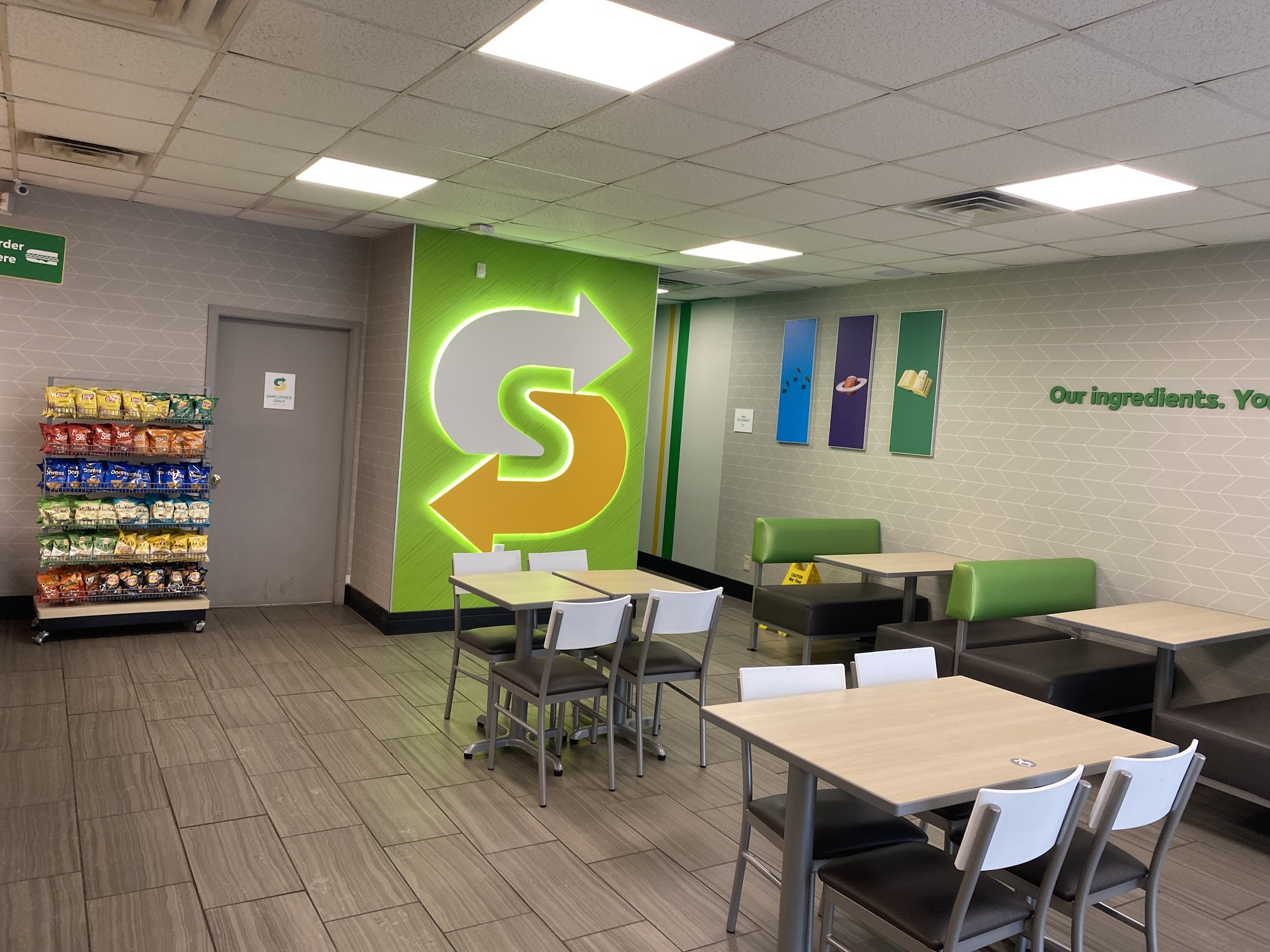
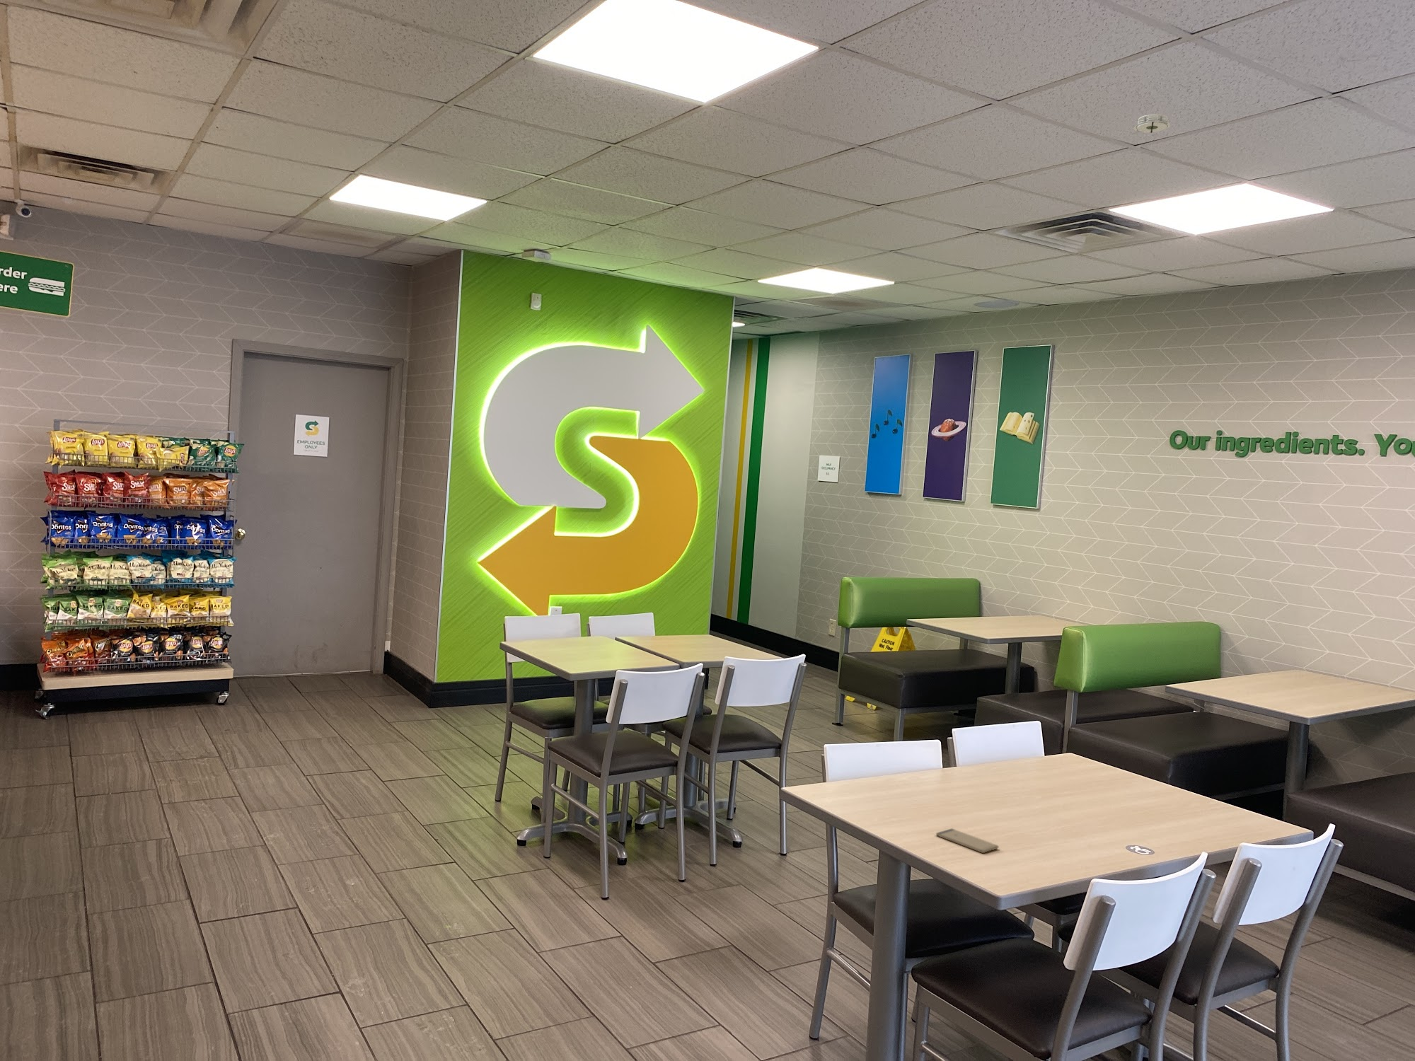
+ smartphone (966, 840)
+ smoke detector (1151, 124)
